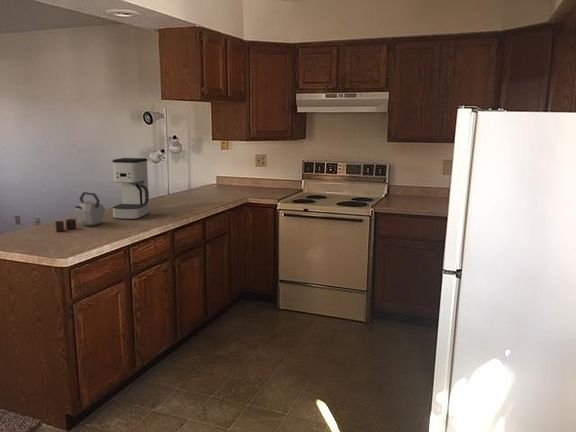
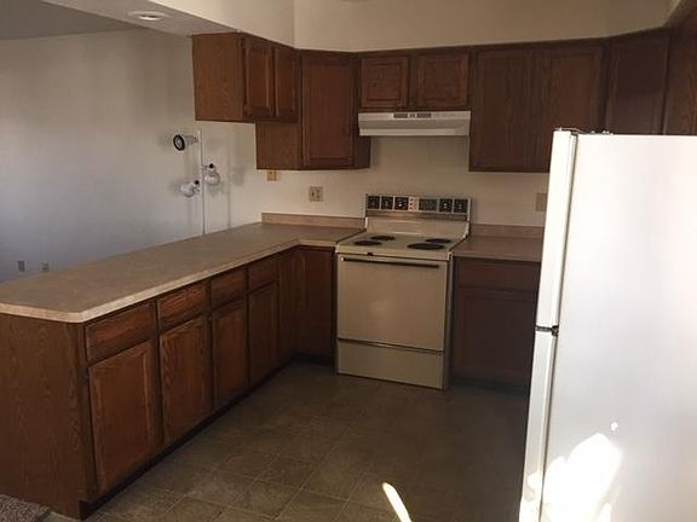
- coffee maker (132, 188)
- kettle (78, 210)
